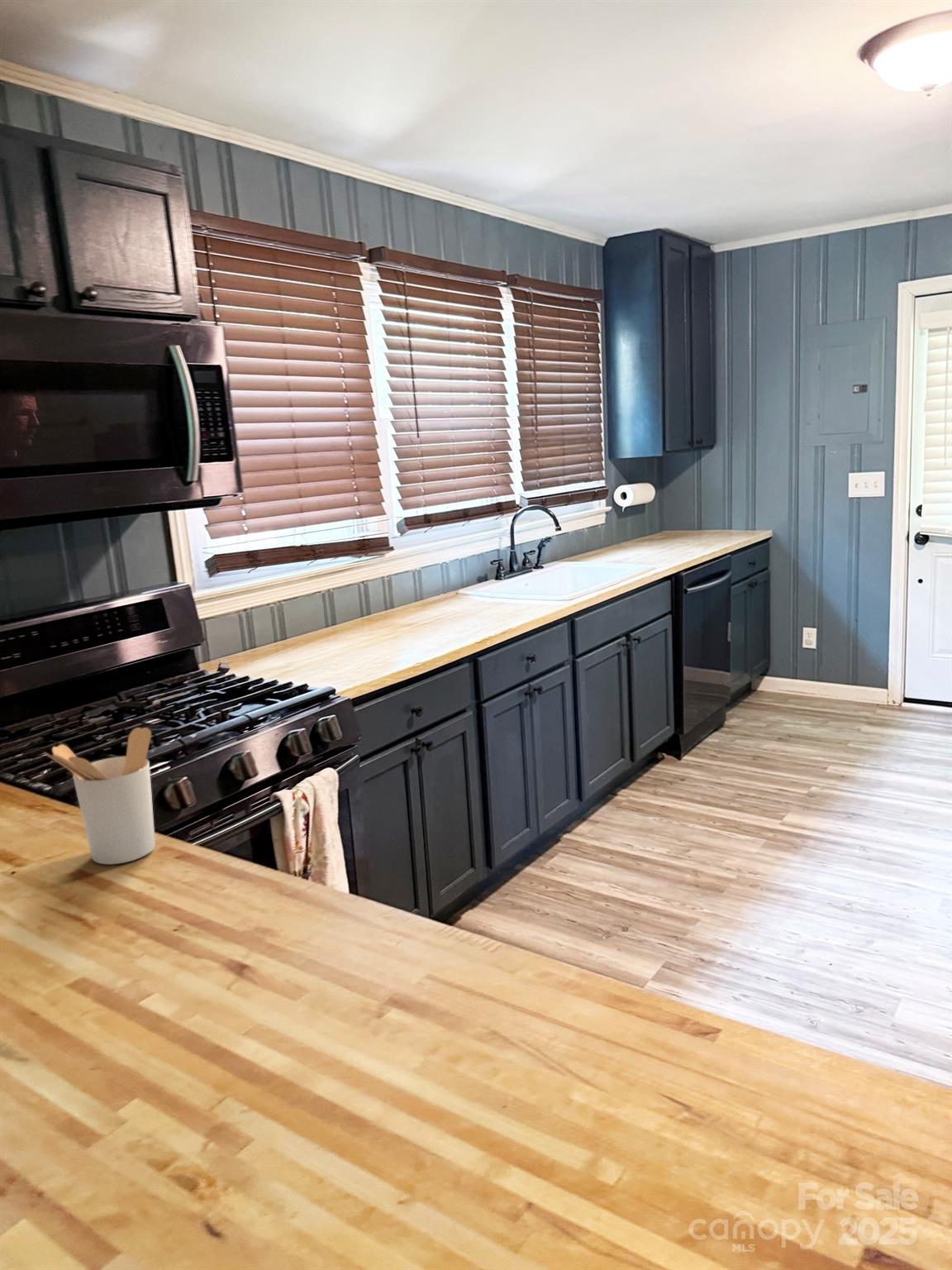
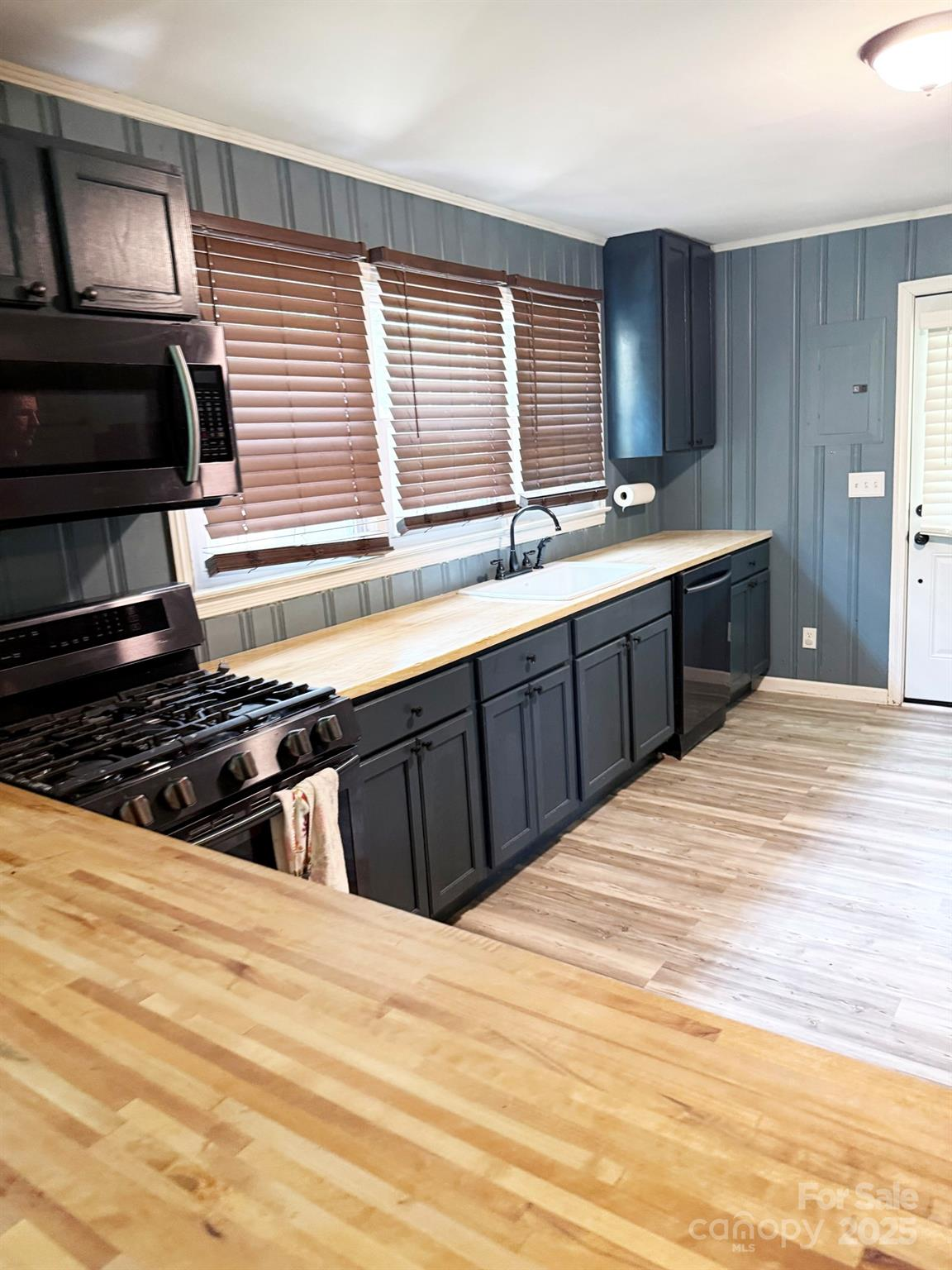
- utensil holder (102, 796)
